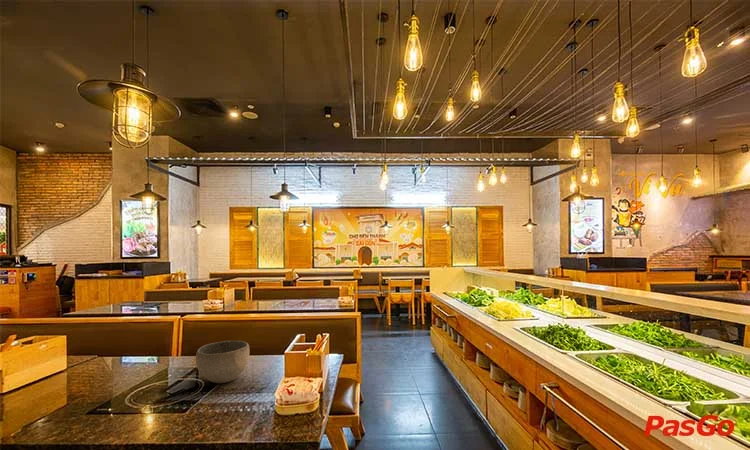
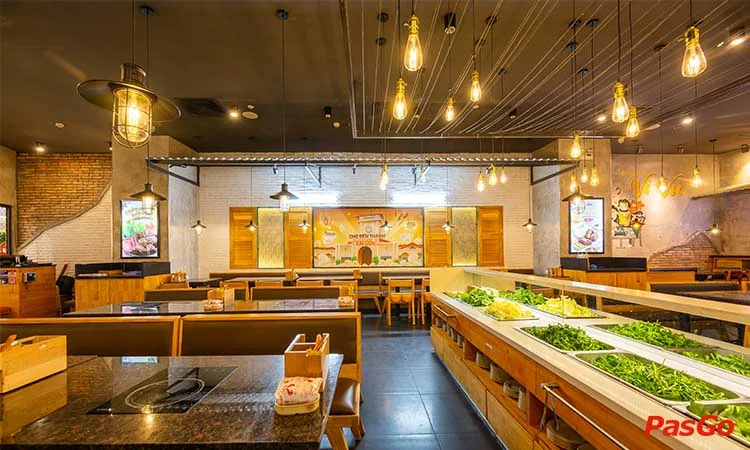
- bowl (223, 362)
